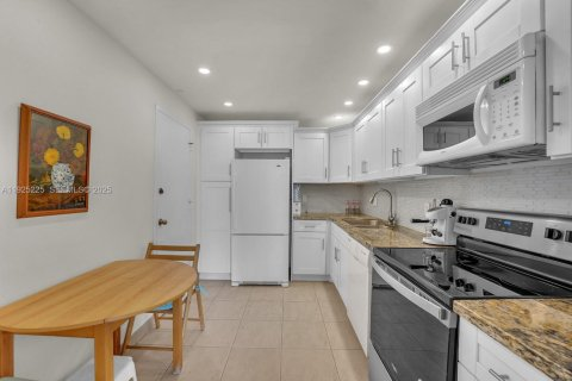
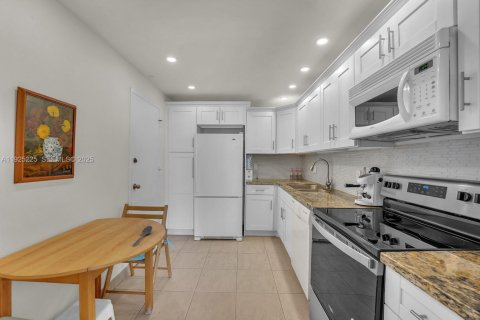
+ stirrer (142, 235)
